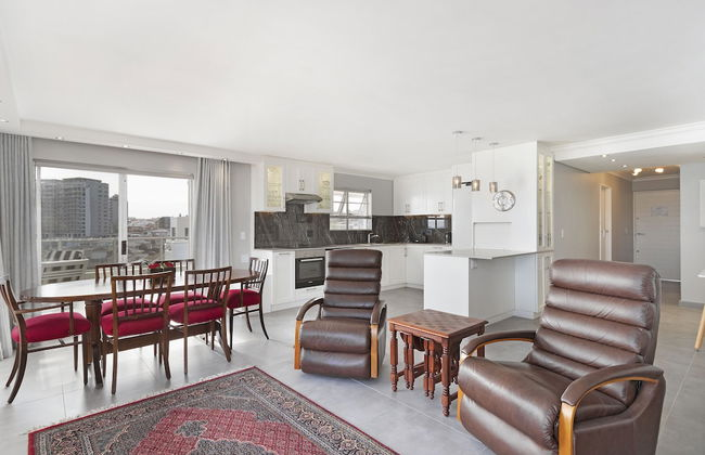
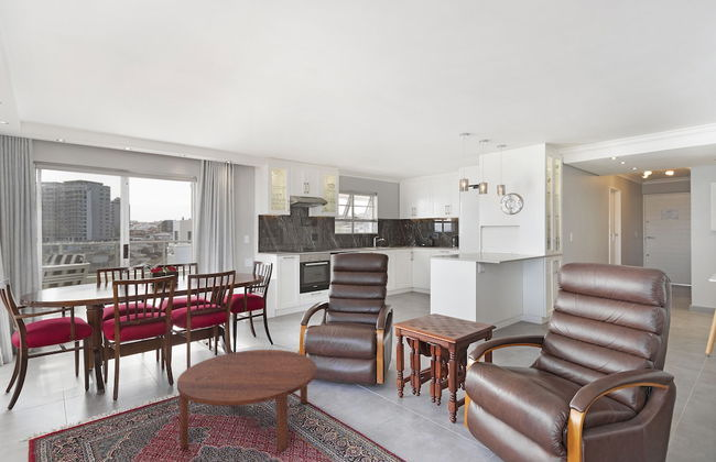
+ coffee table (250, 396)
